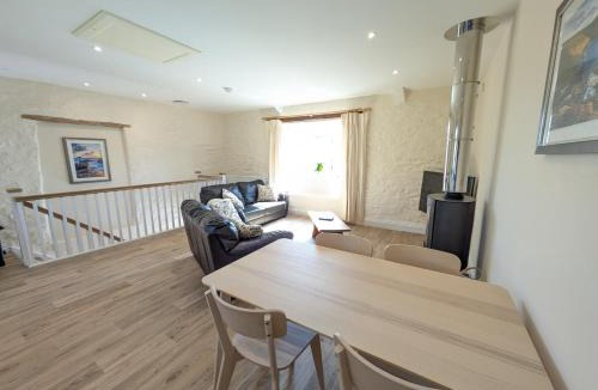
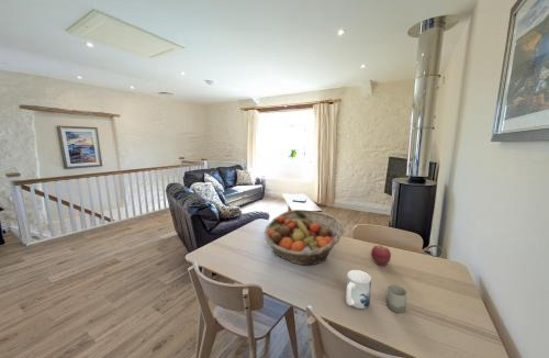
+ apple (381, 255)
+ cup (396, 295)
+ mug (358, 290)
+ fruit basket (301, 234)
